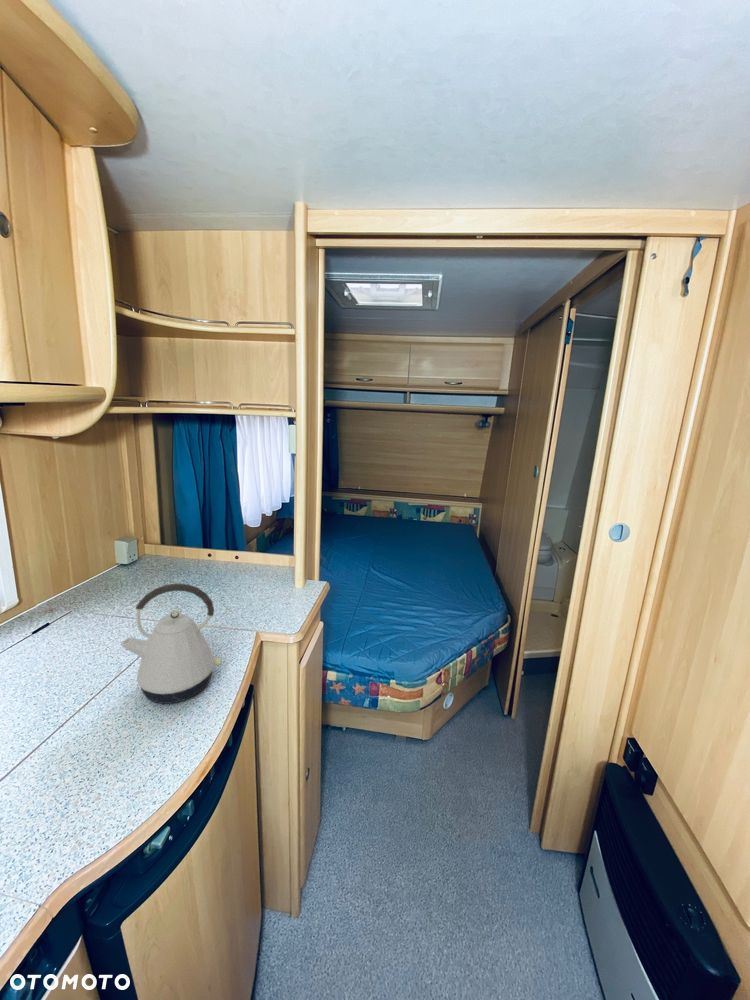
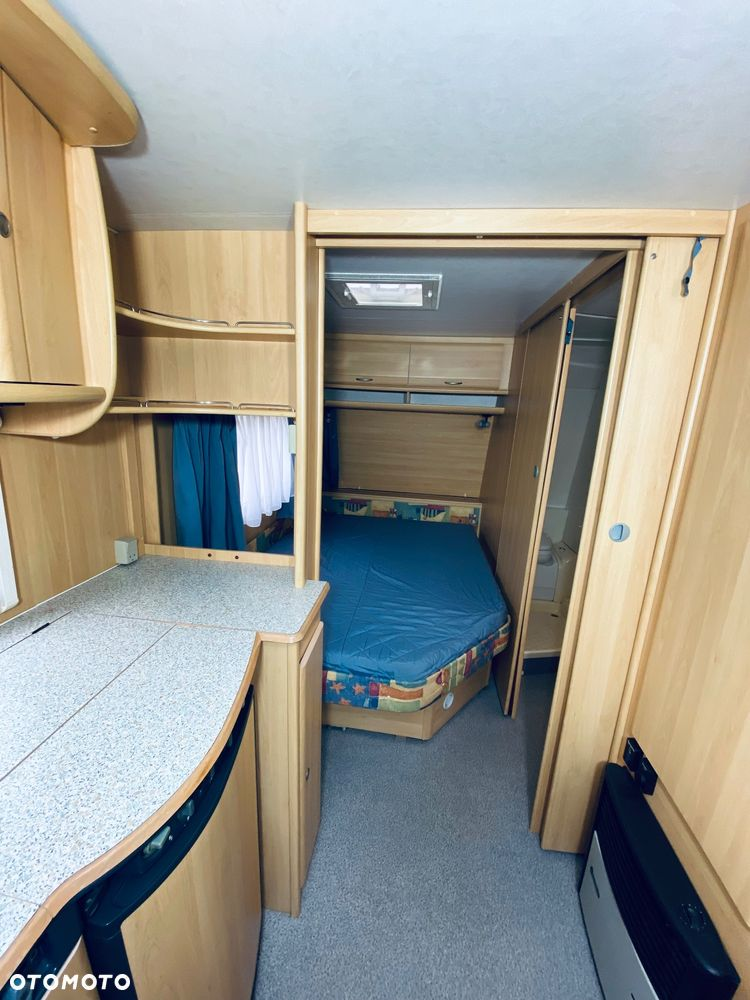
- kettle (172, 636)
